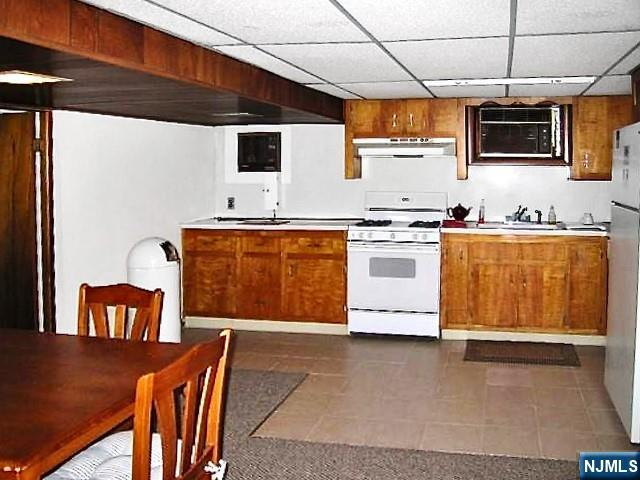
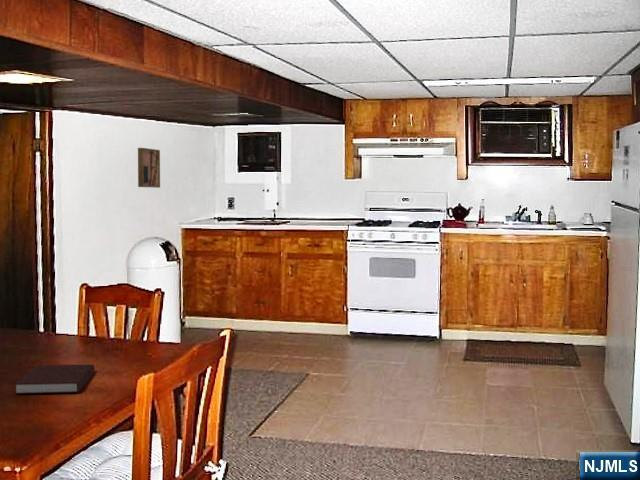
+ wall art (149, 168)
+ notebook (56, 378)
